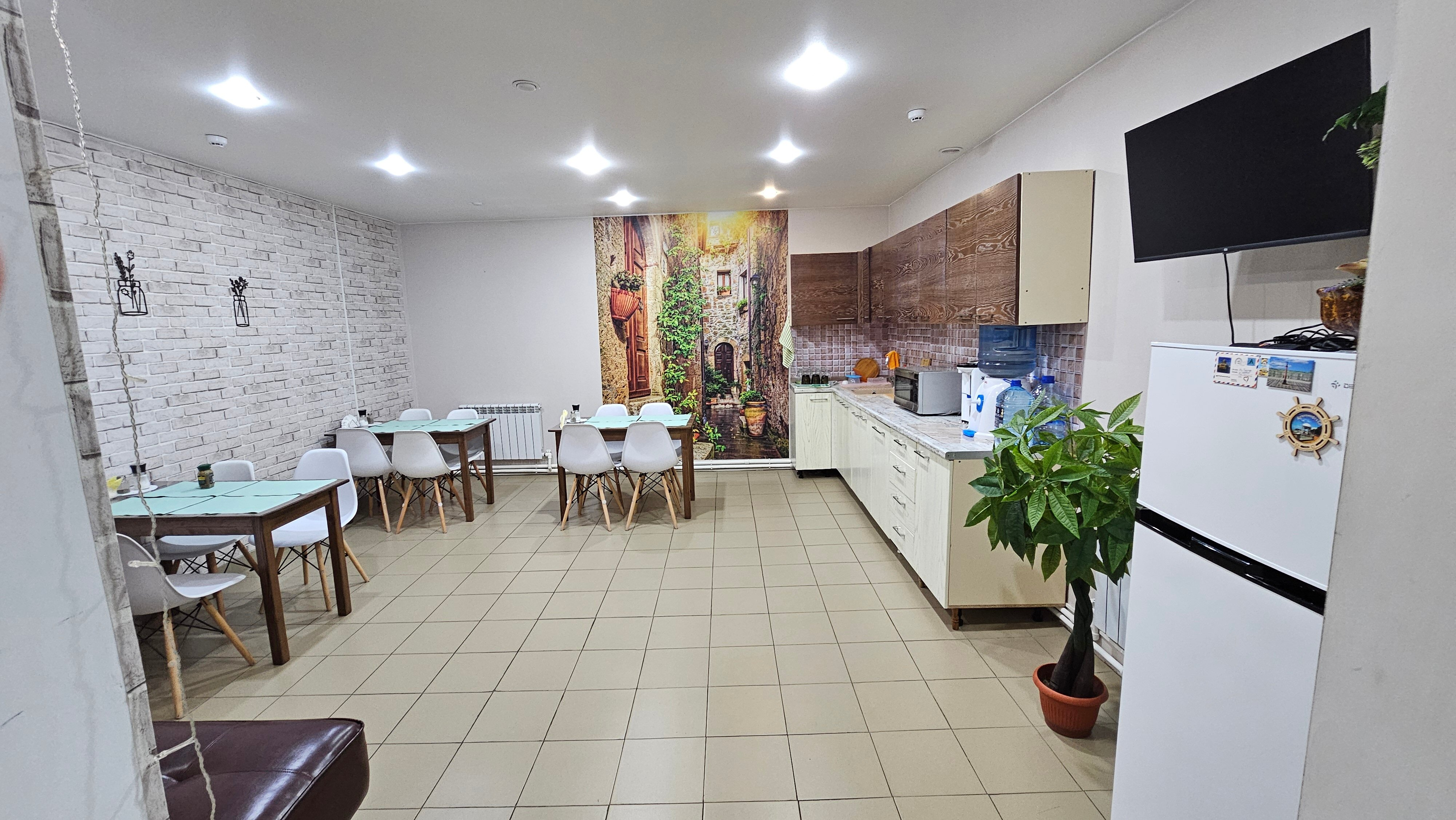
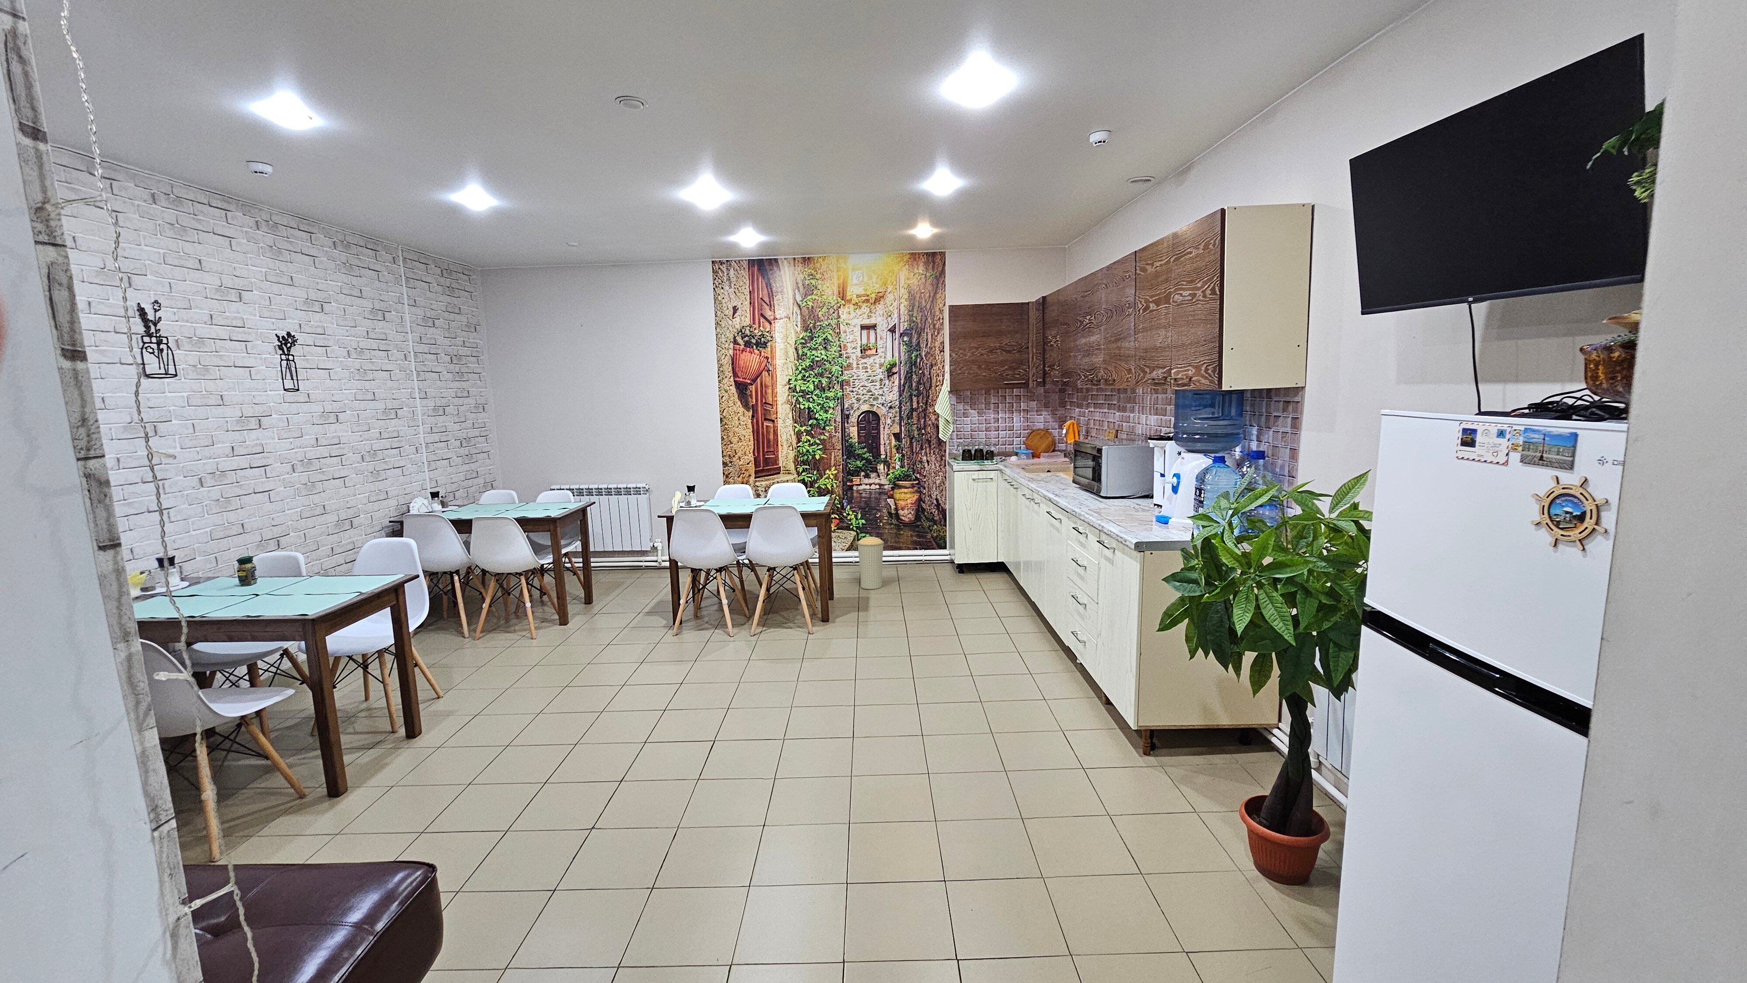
+ trash can (871, 562)
